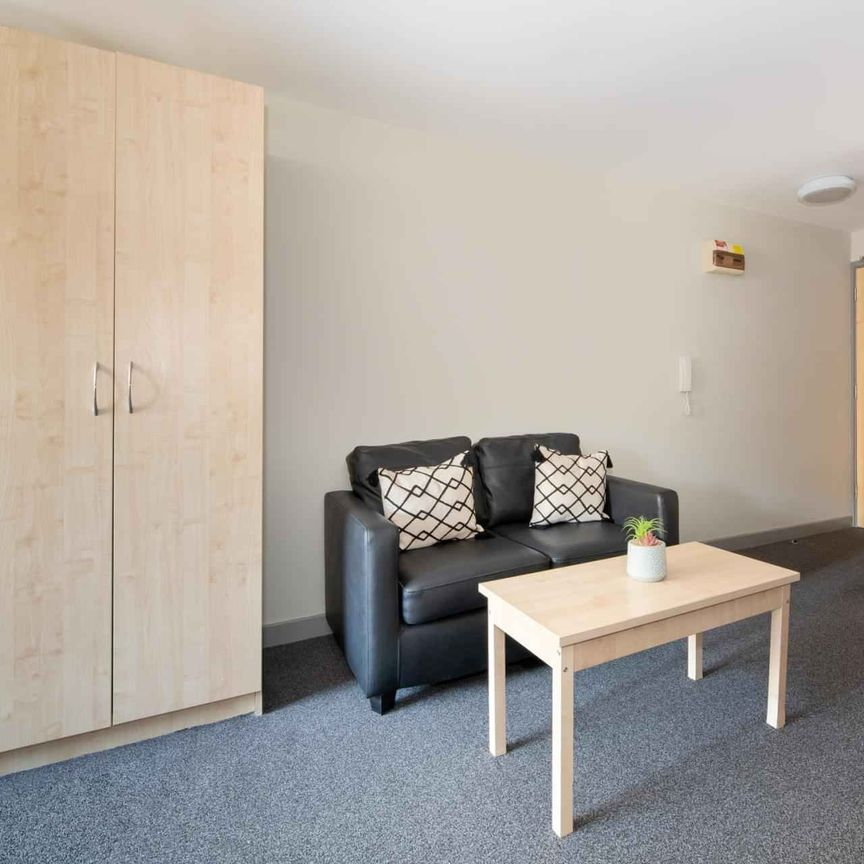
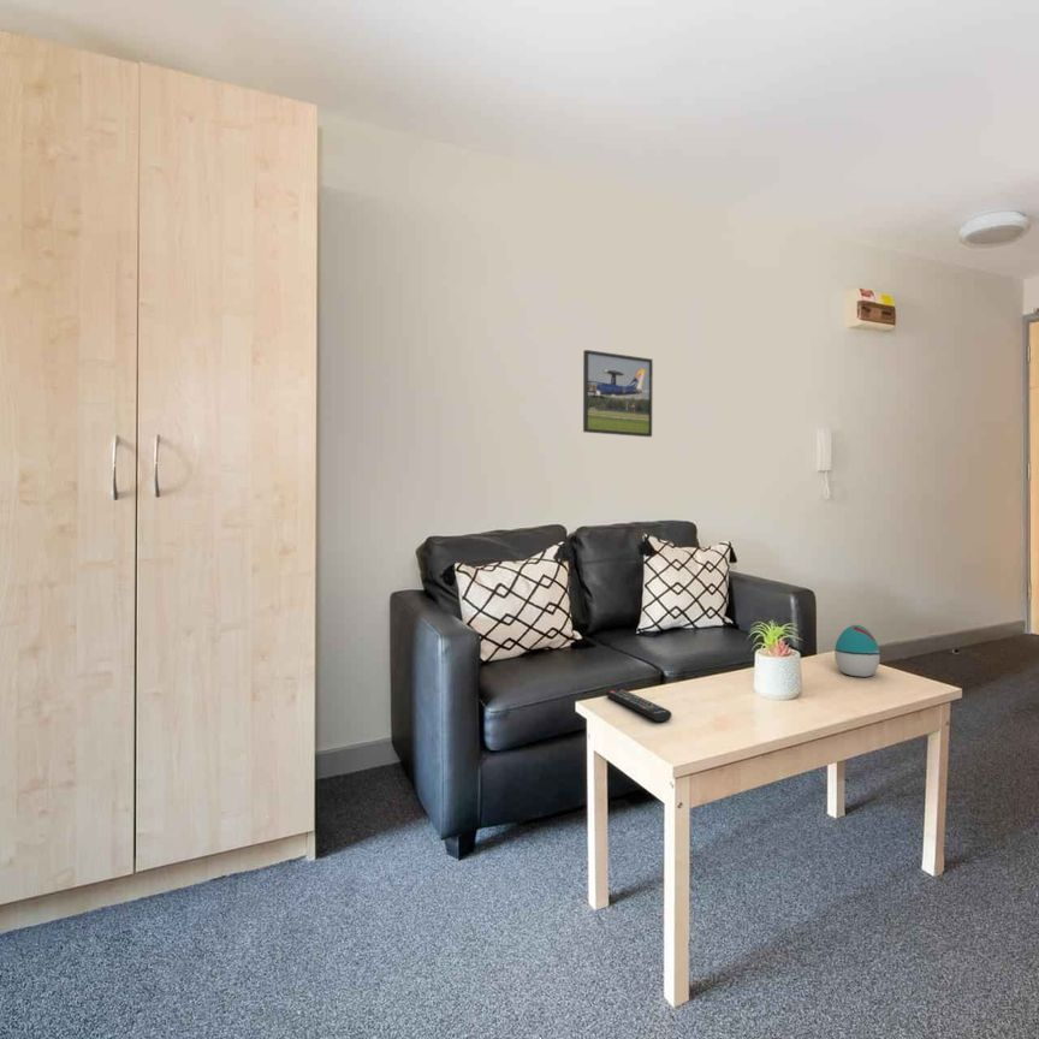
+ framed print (618, 394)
+ decorative egg (856, 648)
+ remote control (636, 703)
